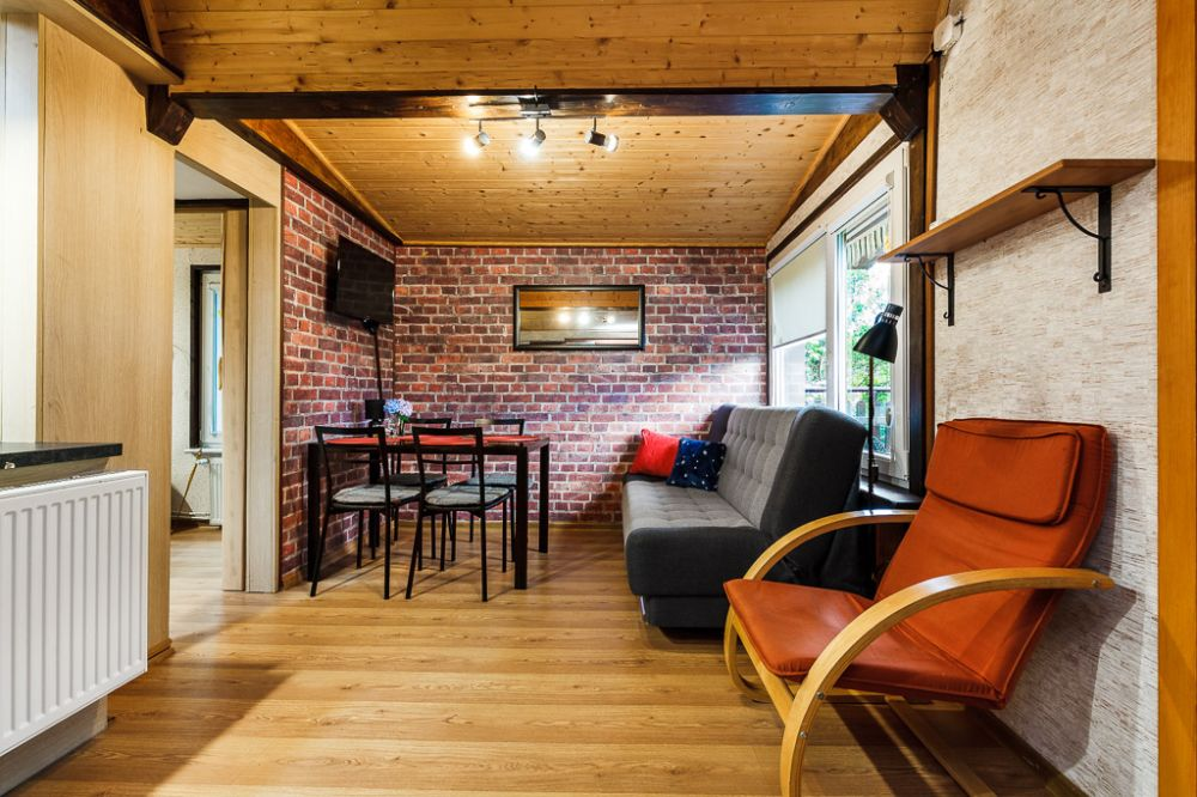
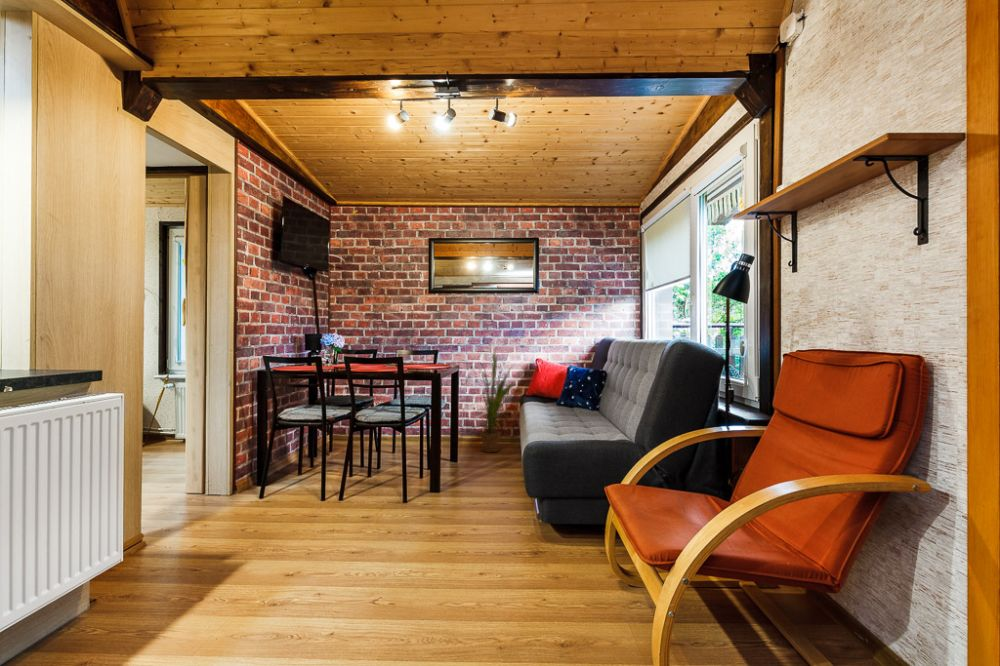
+ house plant (489, 400)
